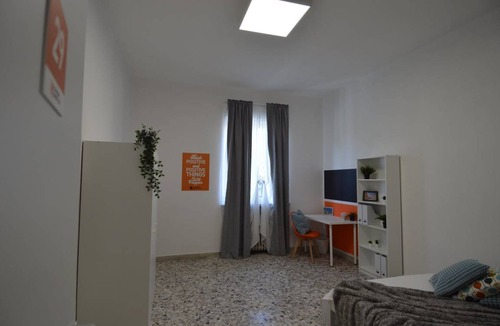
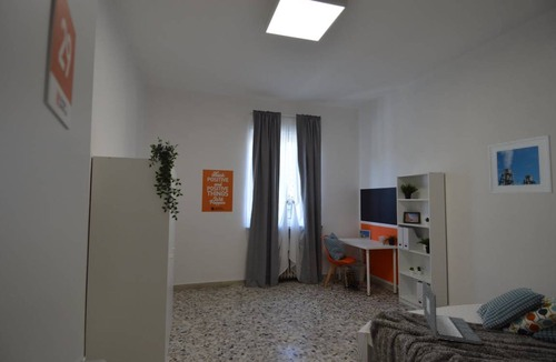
+ waste bin (351, 278)
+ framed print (517, 167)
+ laptop (448, 316)
